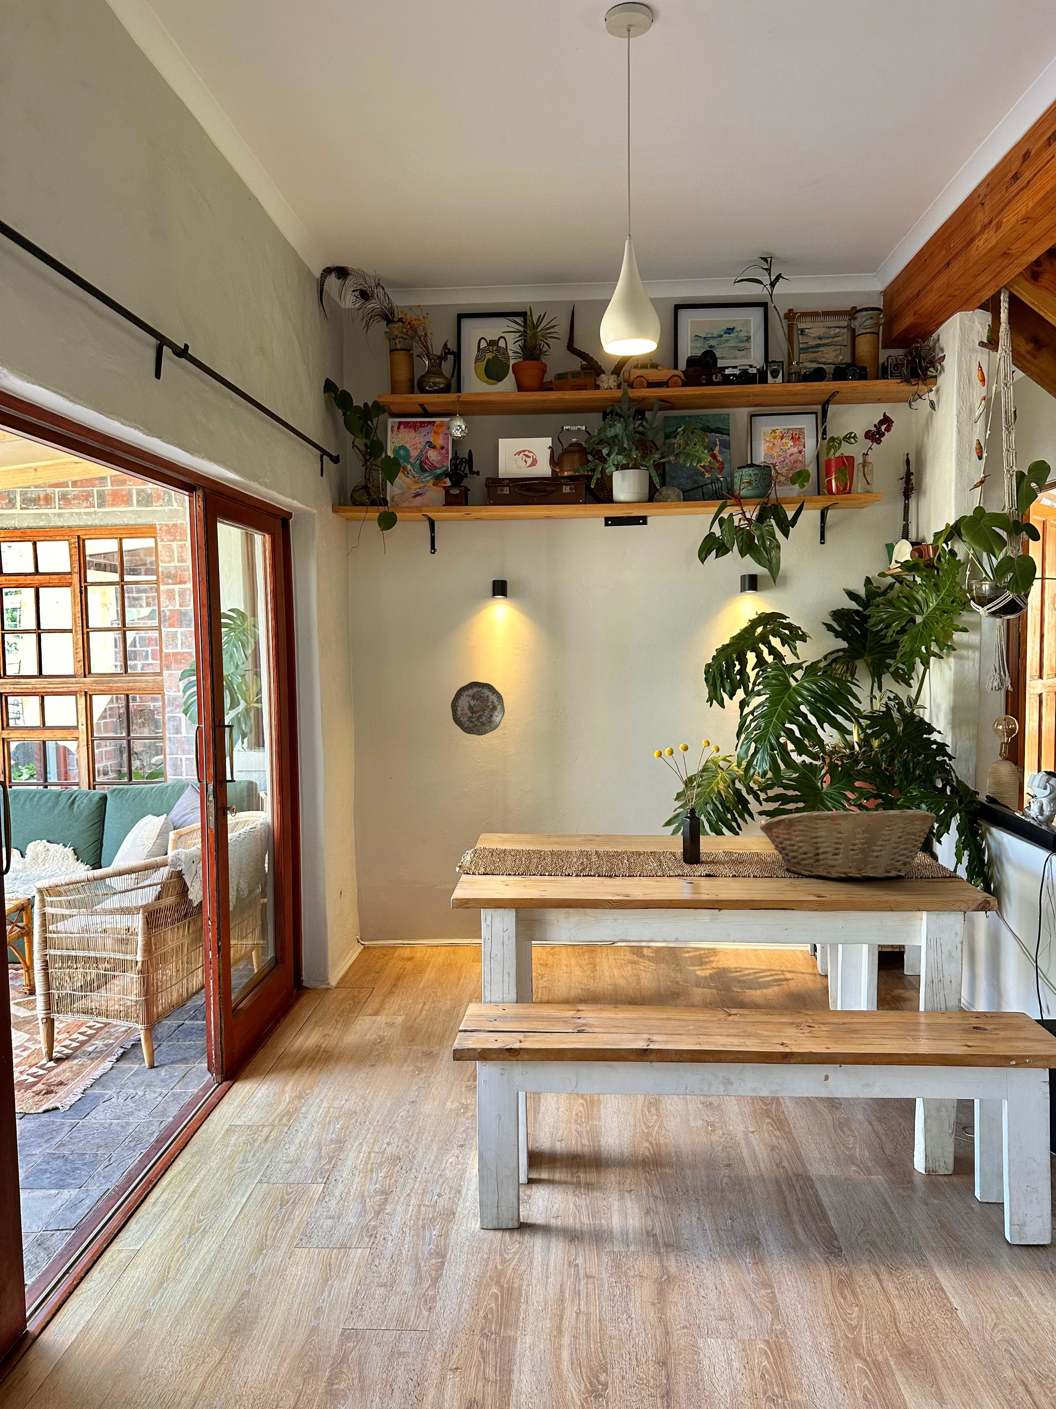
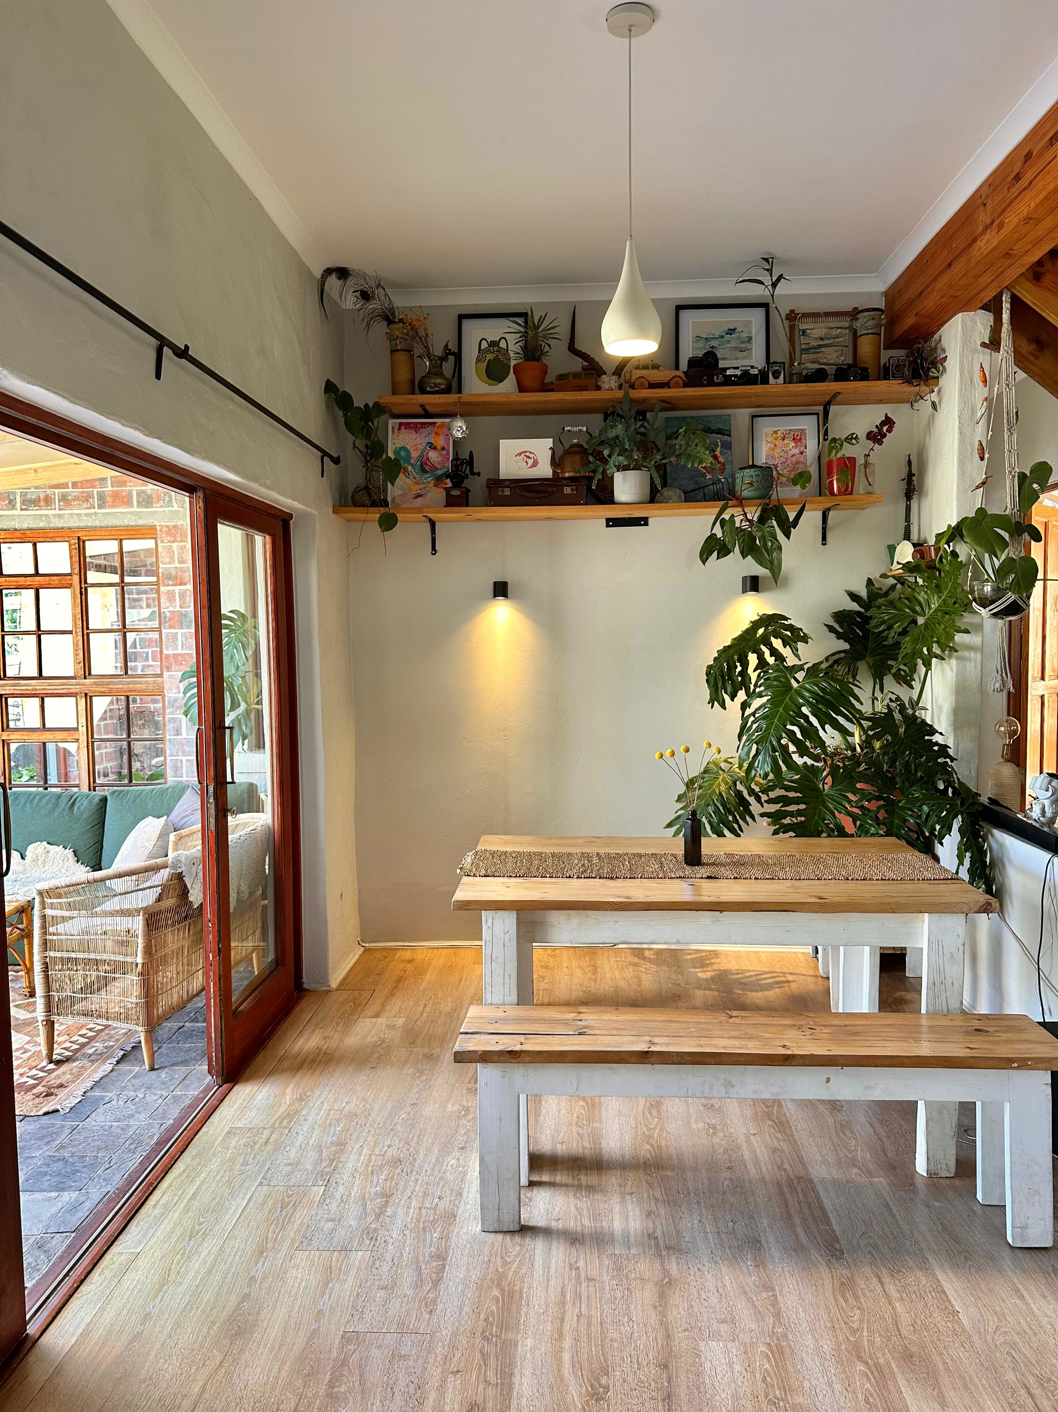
- decorative plate (478, 708)
- fruit basket (846, 837)
